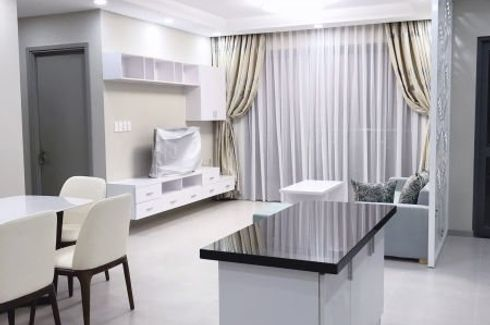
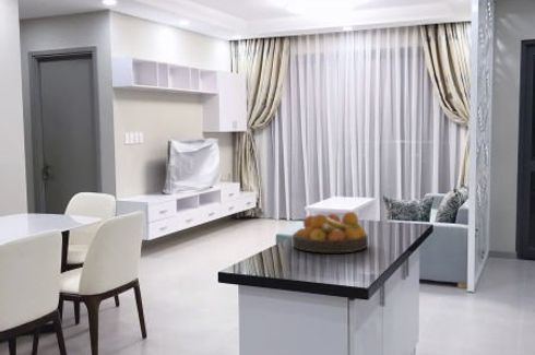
+ fruit bowl (330, 228)
